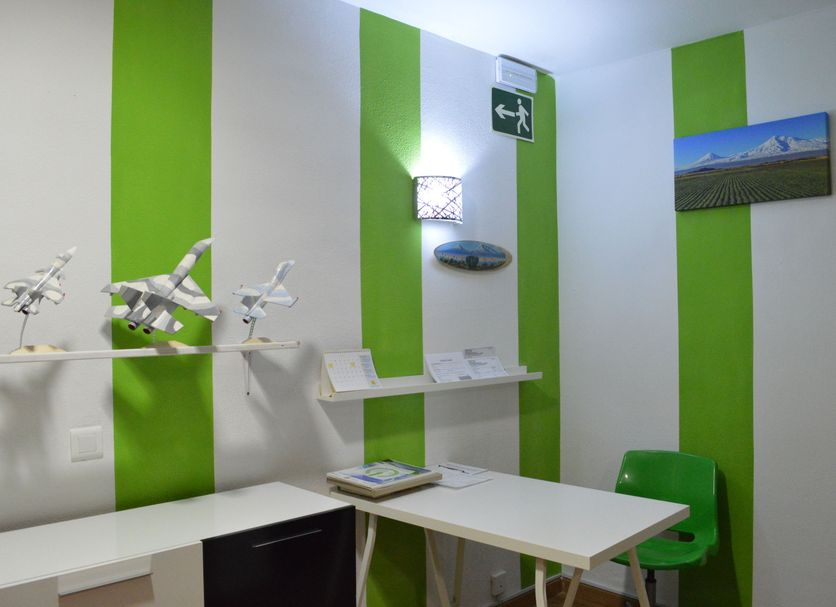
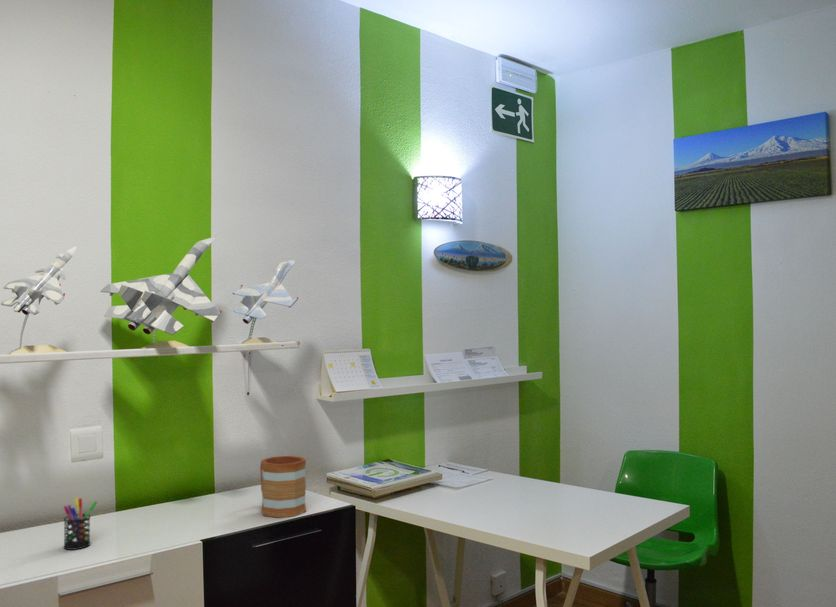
+ pen holder (80, 520)
+ mug (278, 483)
